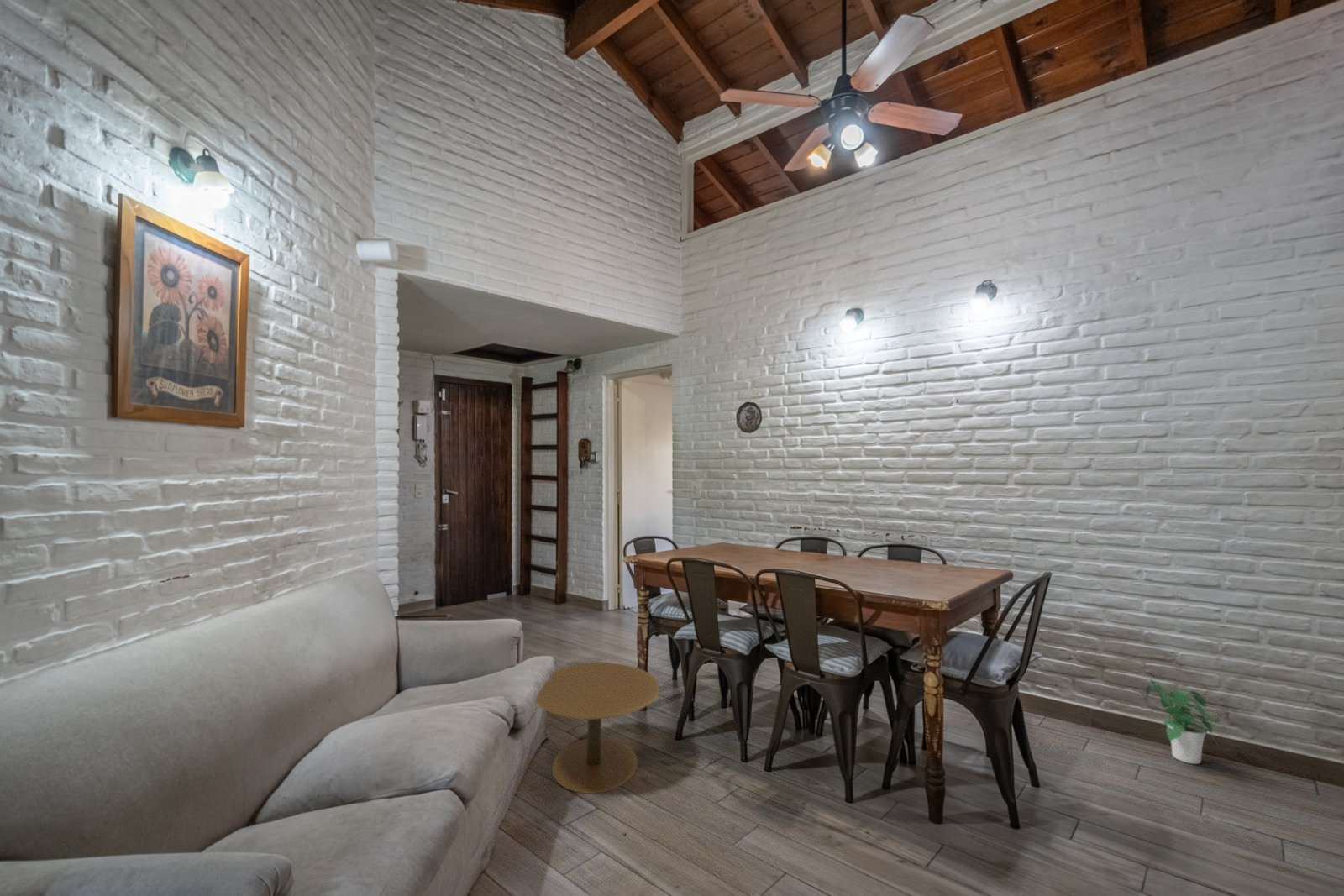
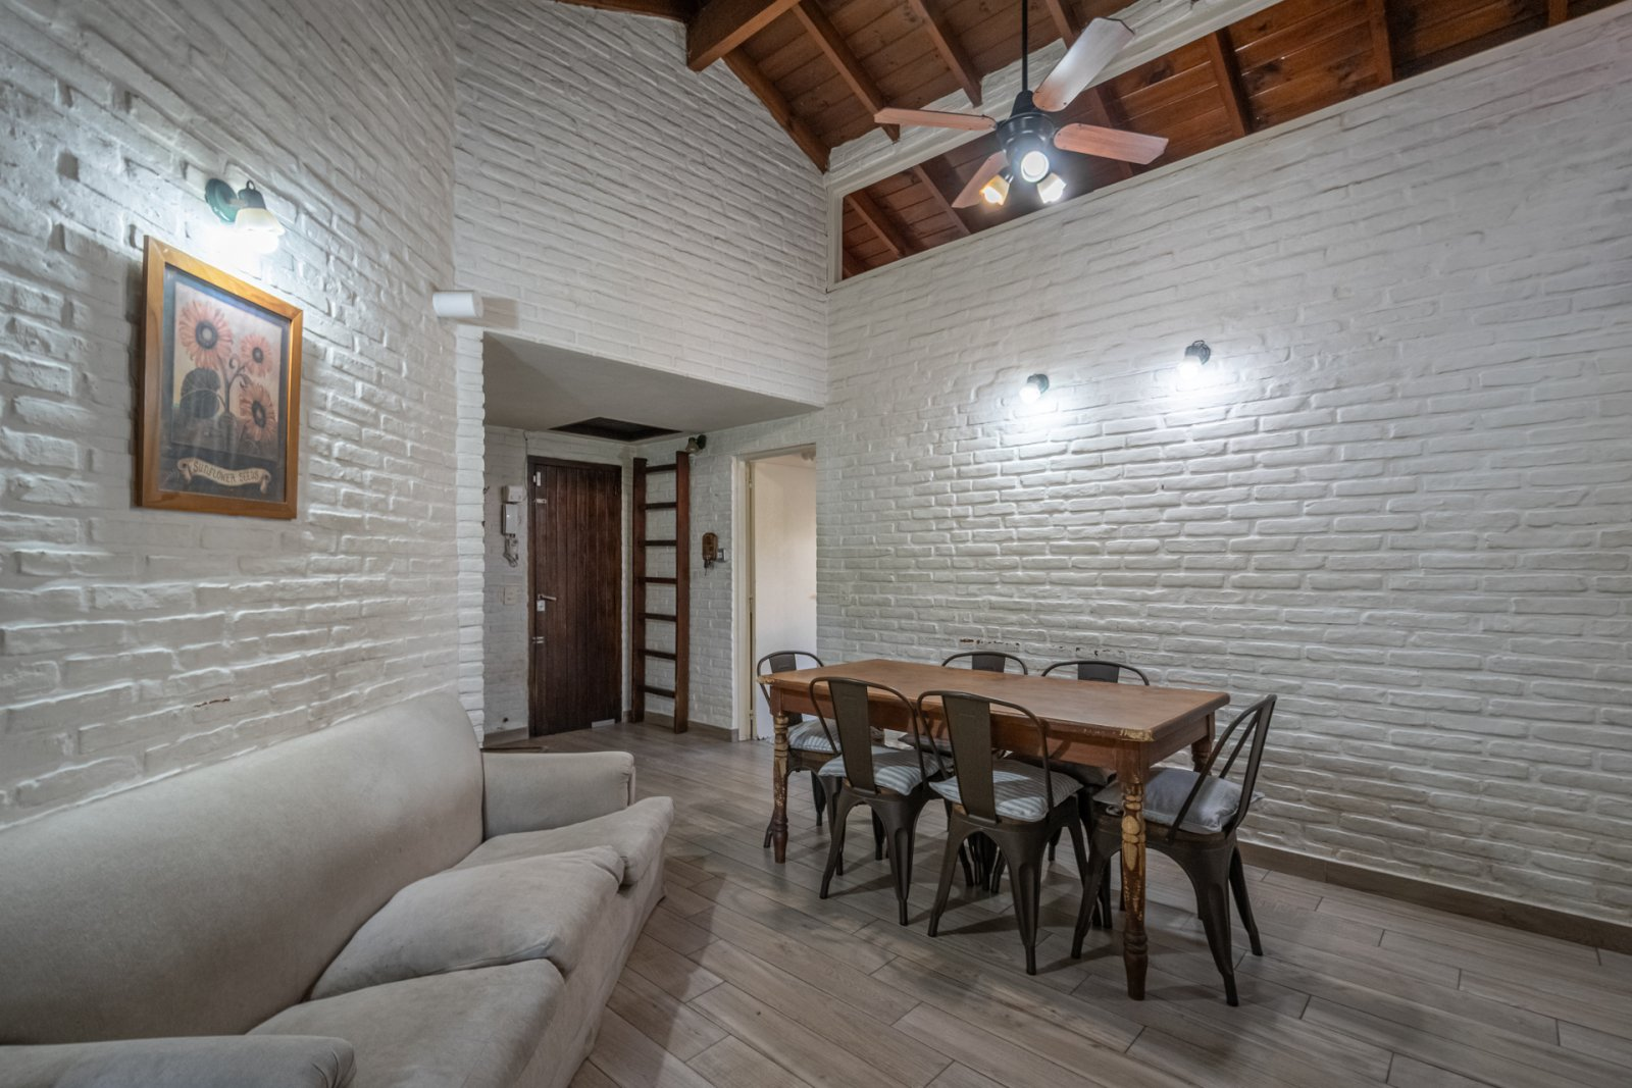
- potted plant (1181, 722)
- side table (596, 725)
- decorative plate (749, 417)
